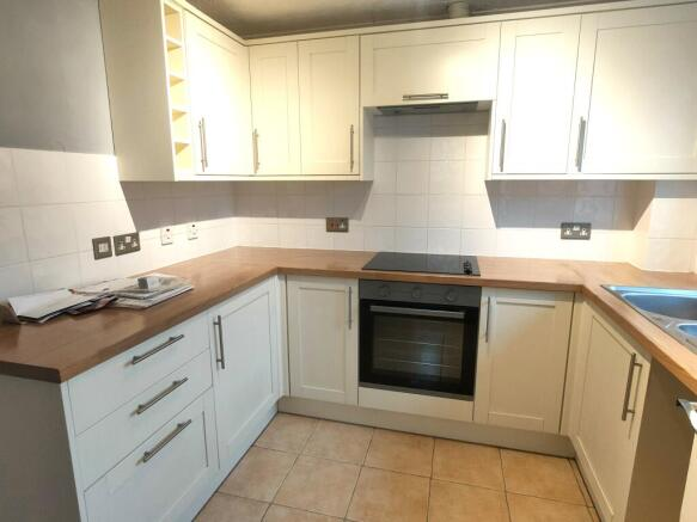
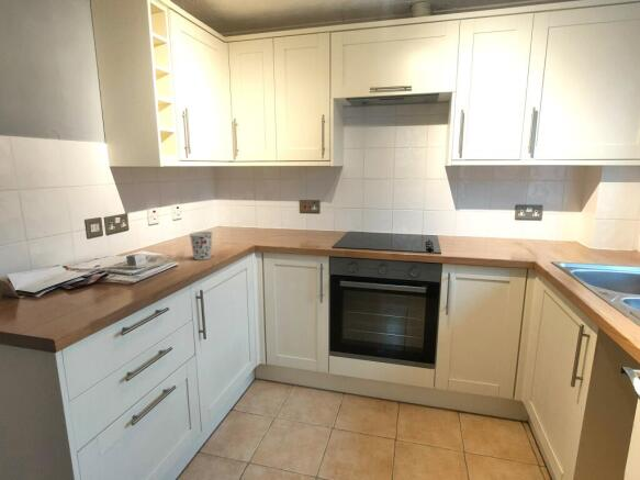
+ cup (201, 245)
